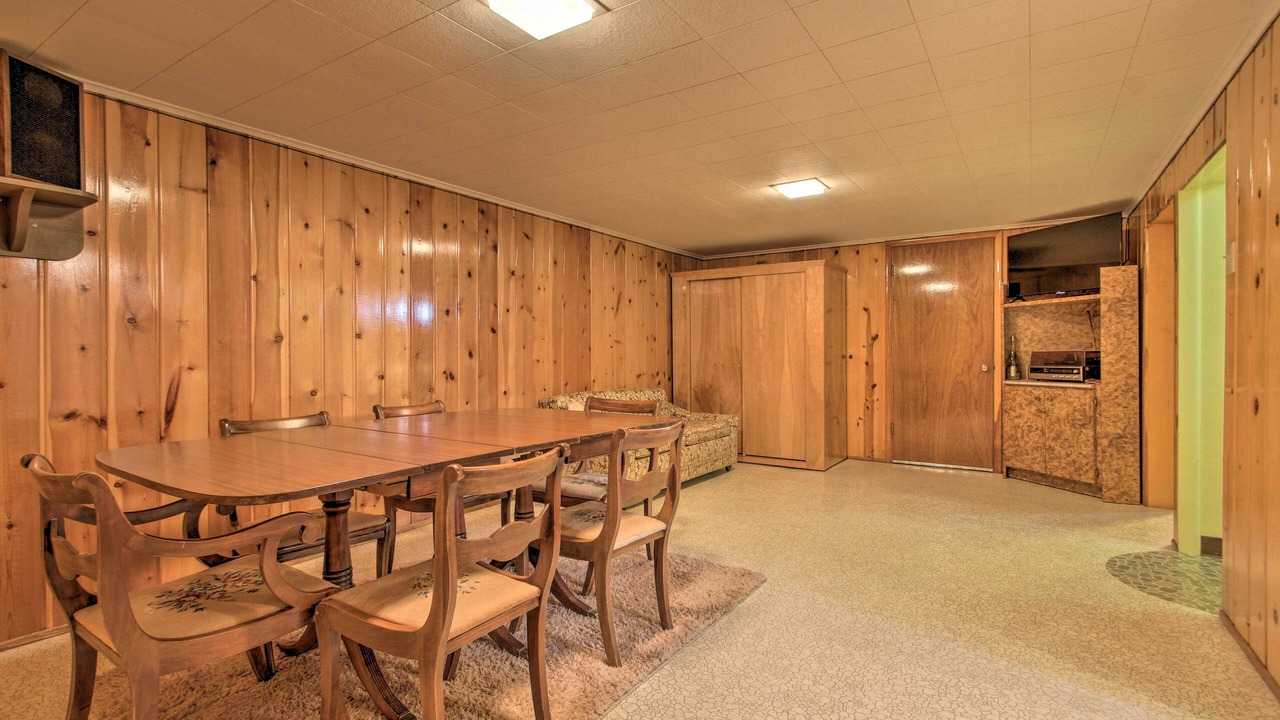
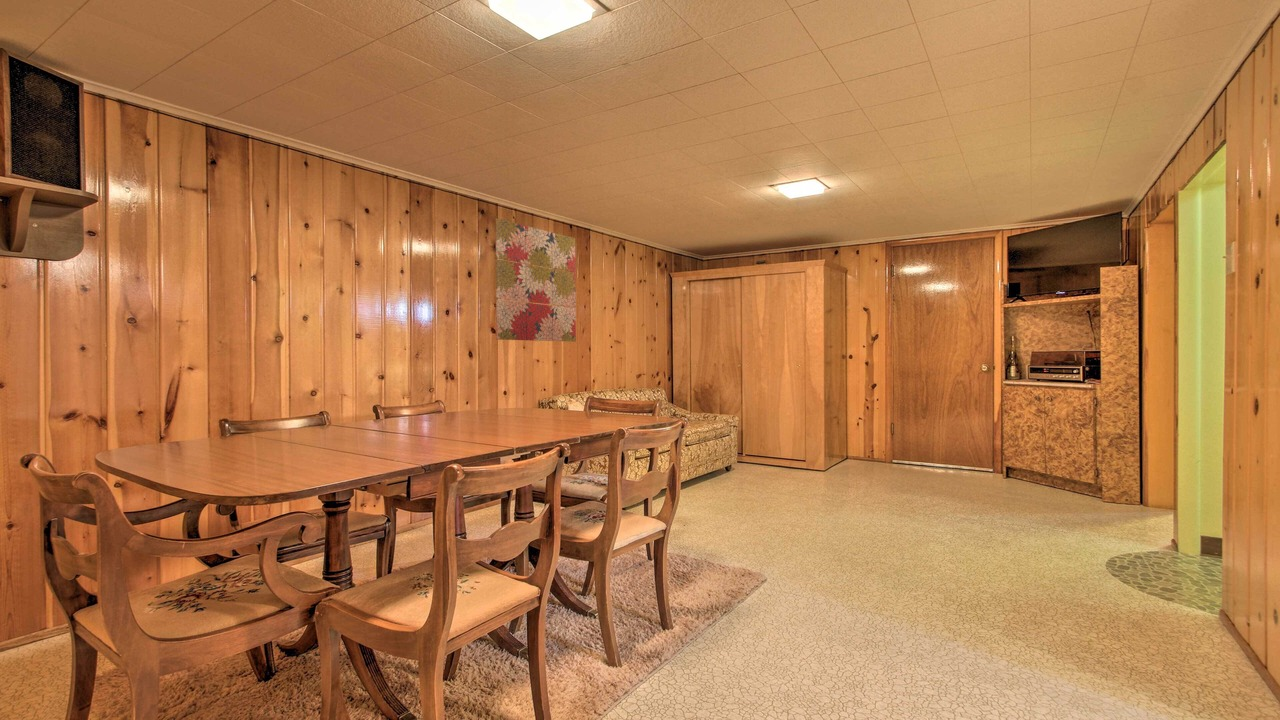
+ wall art (538, 284)
